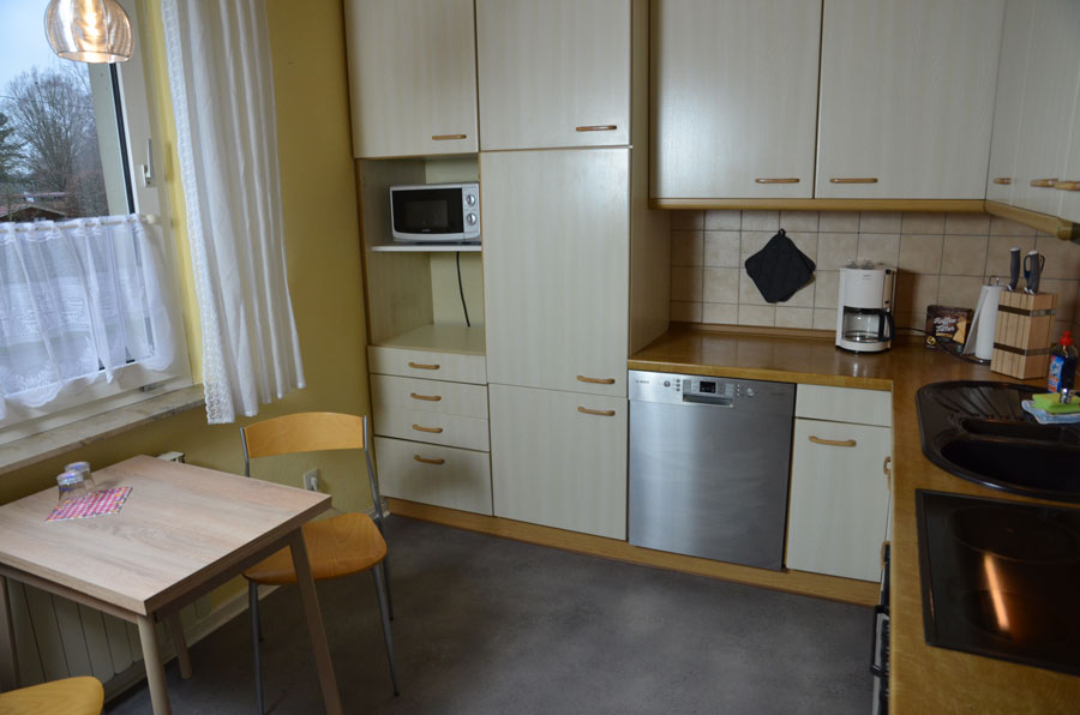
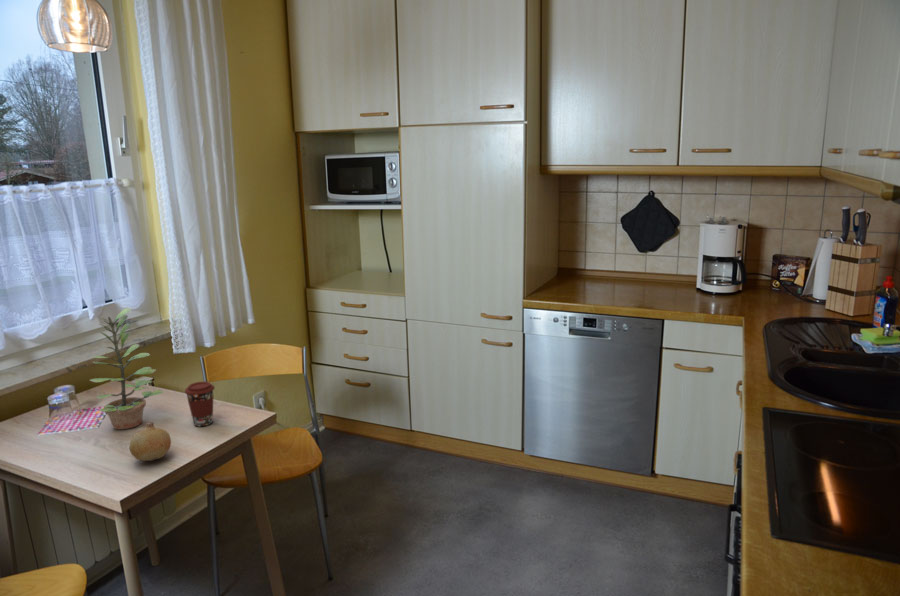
+ fruit (150, 442)
+ plant (125, 366)
+ coffee cup (201, 404)
